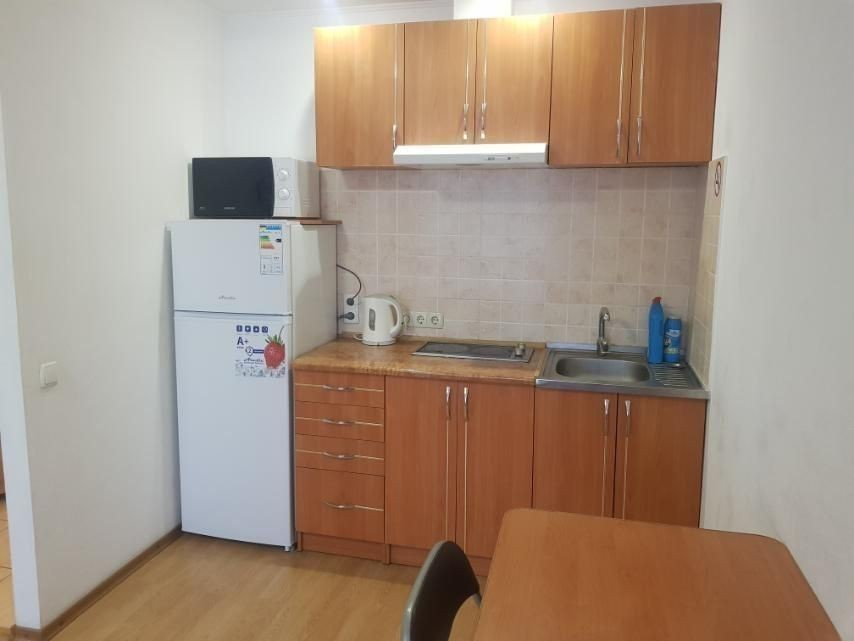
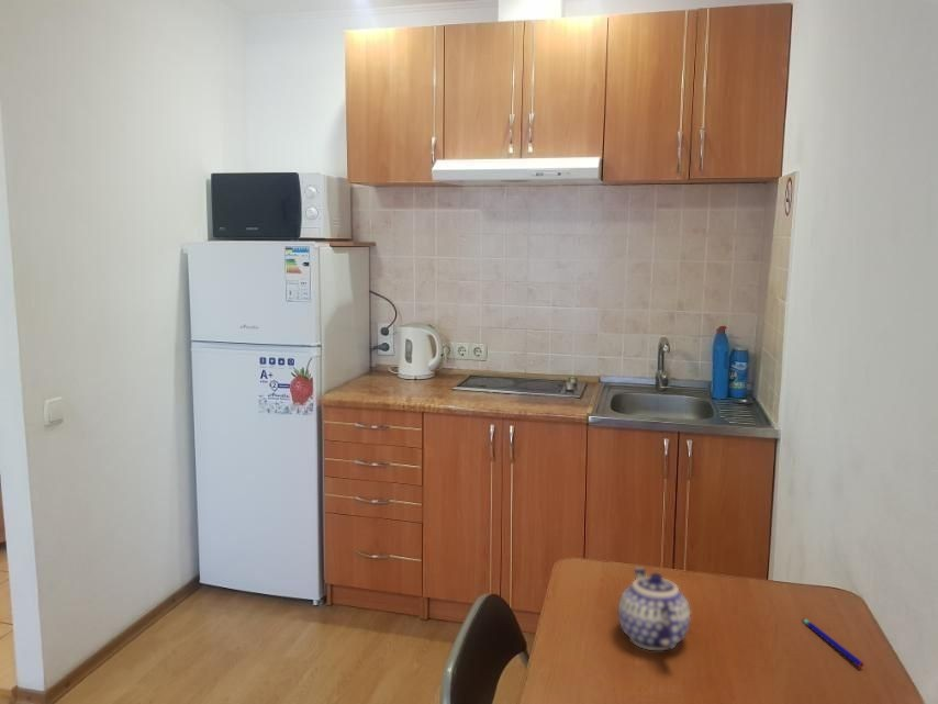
+ pen (830, 640)
+ teapot (654, 606)
